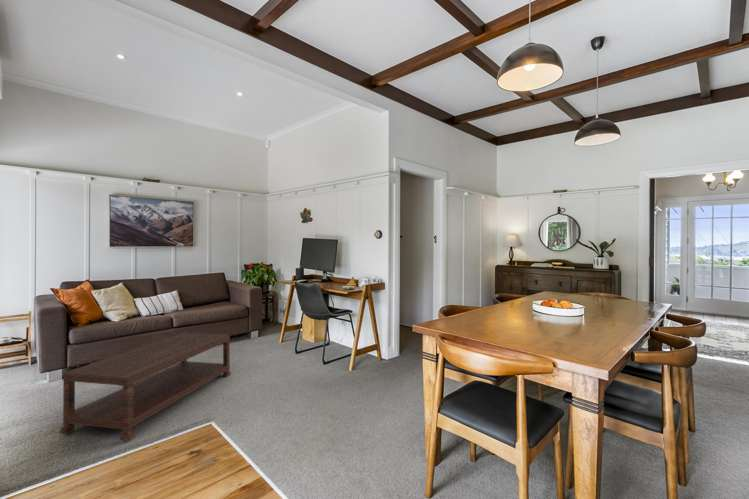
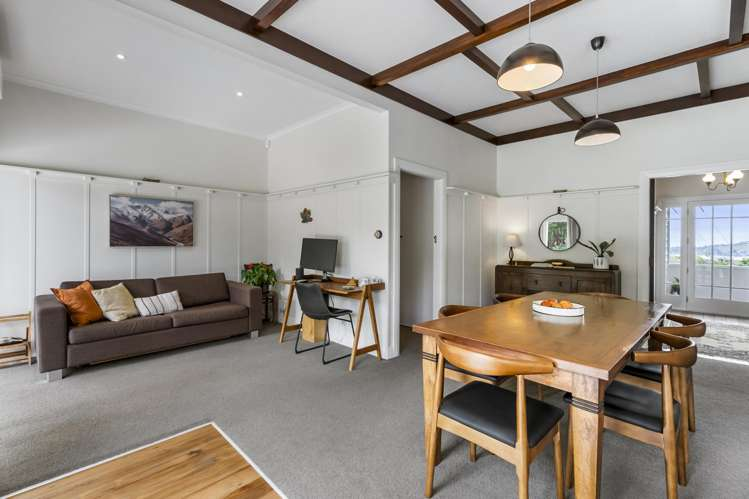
- coffee table (161, 375)
